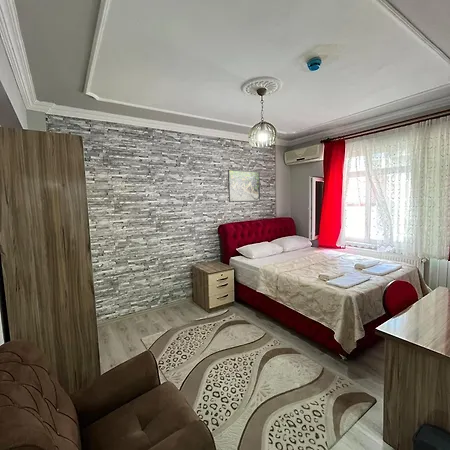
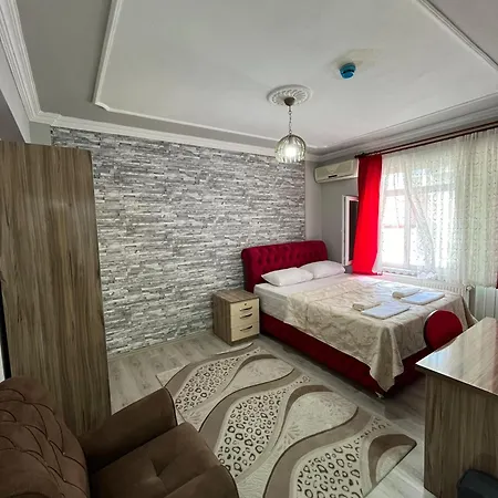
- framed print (244, 186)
